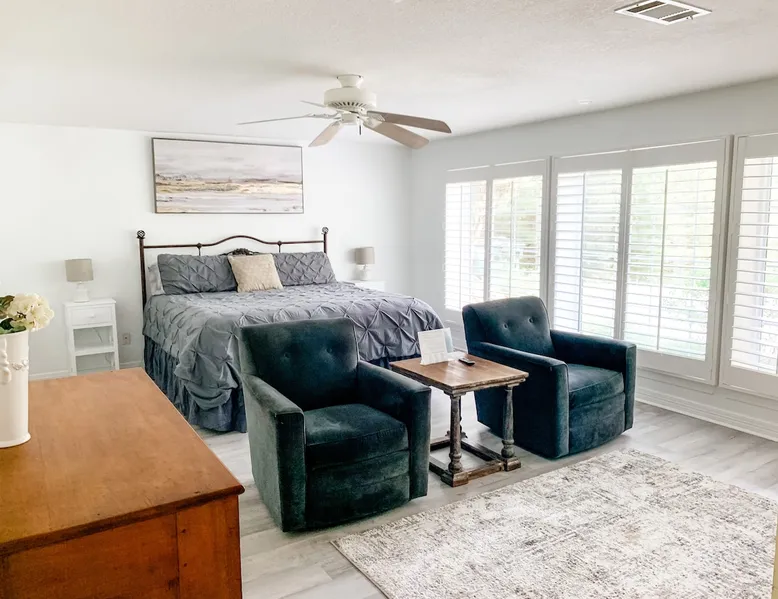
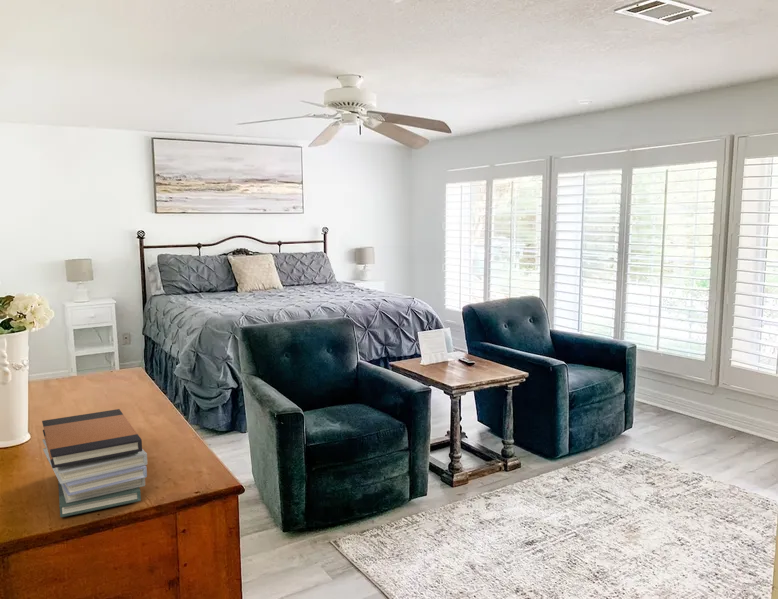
+ book stack (93, 458)
